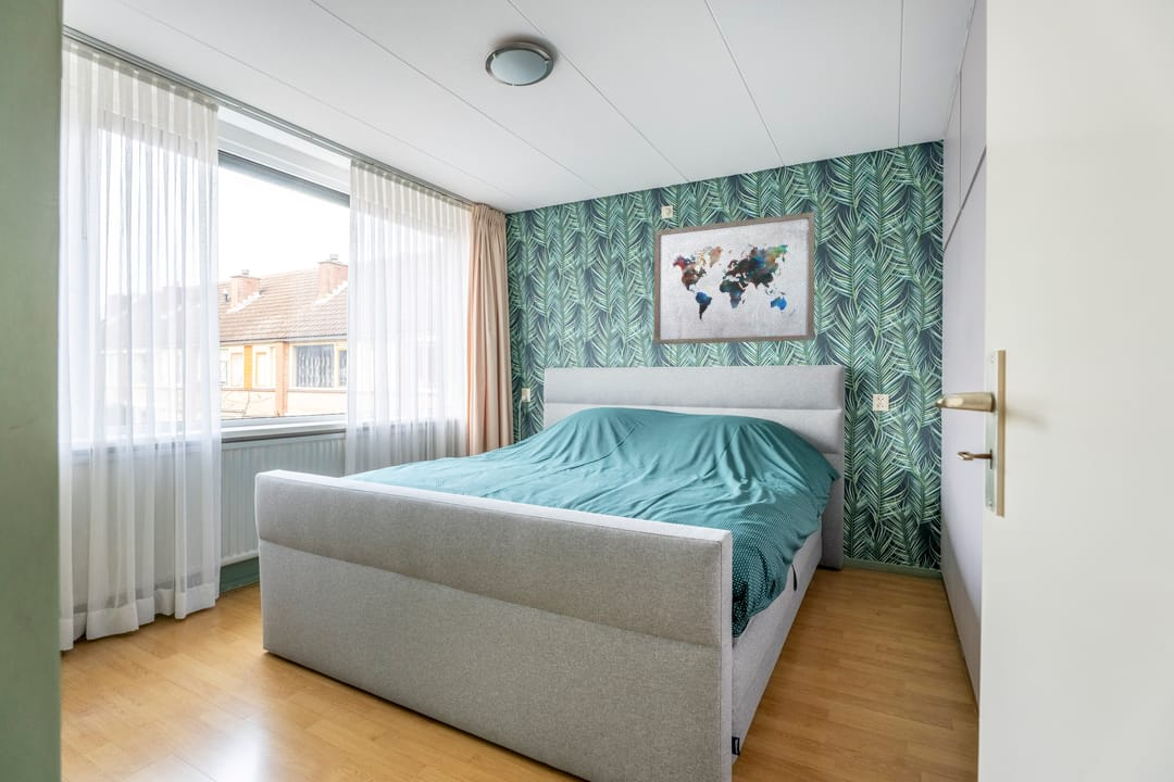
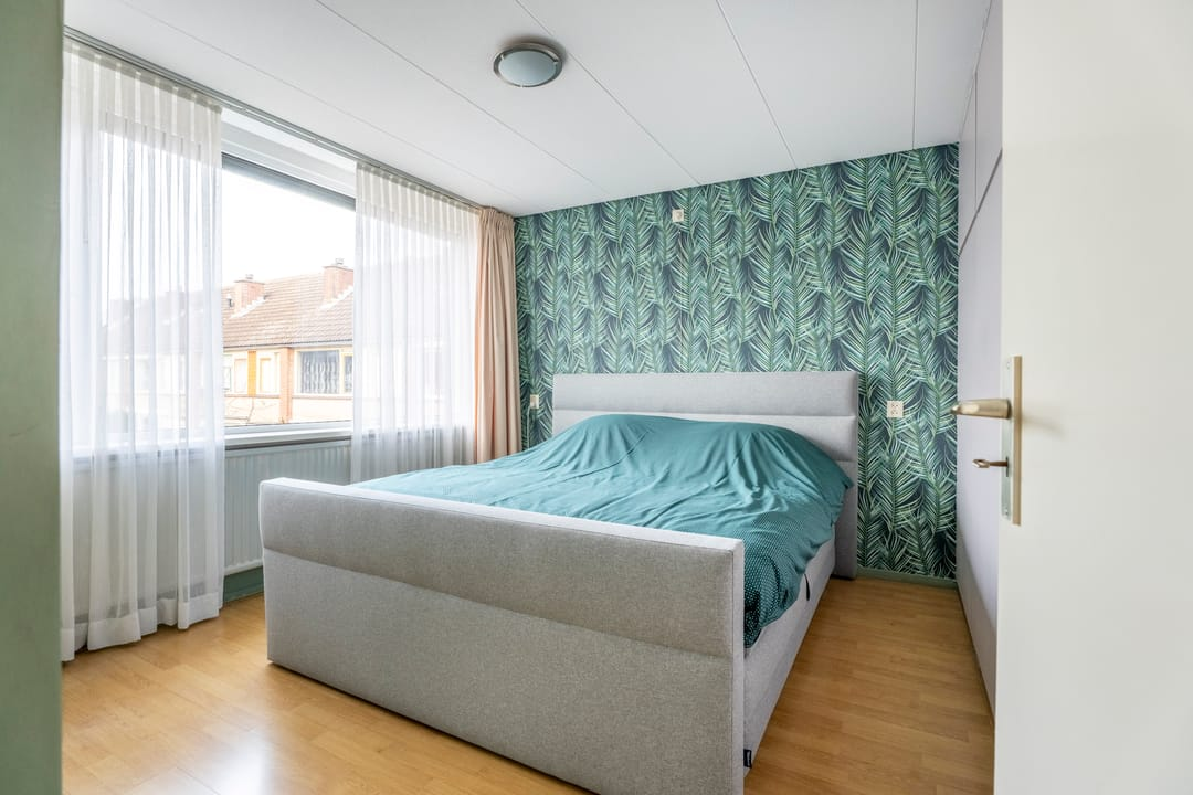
- wall art (729, 281)
